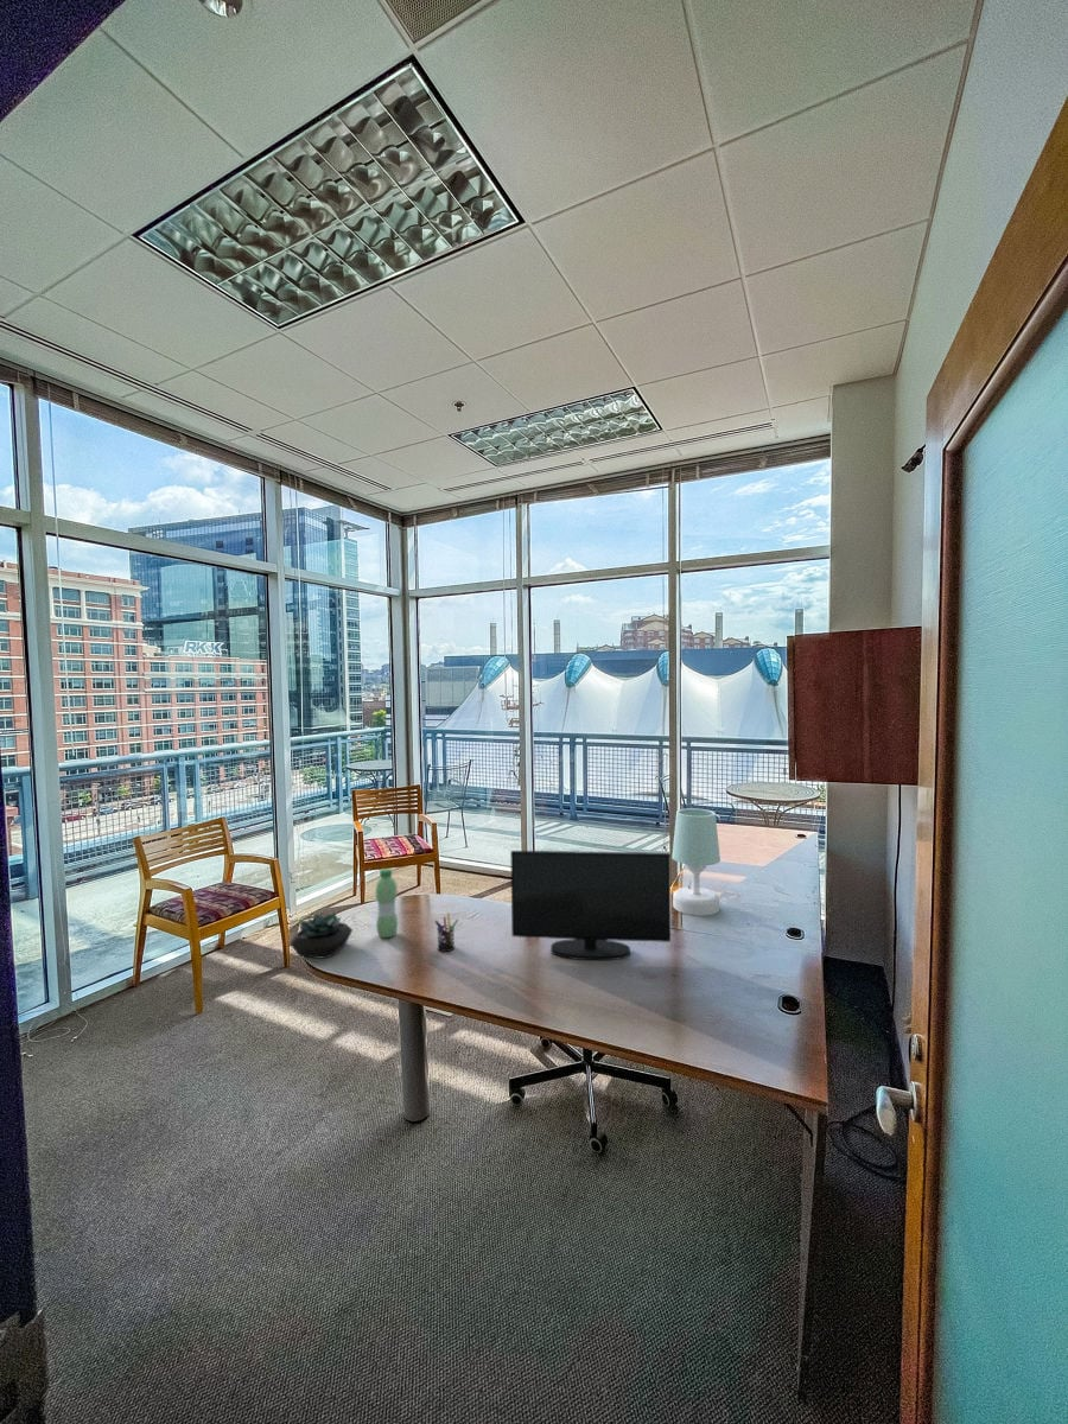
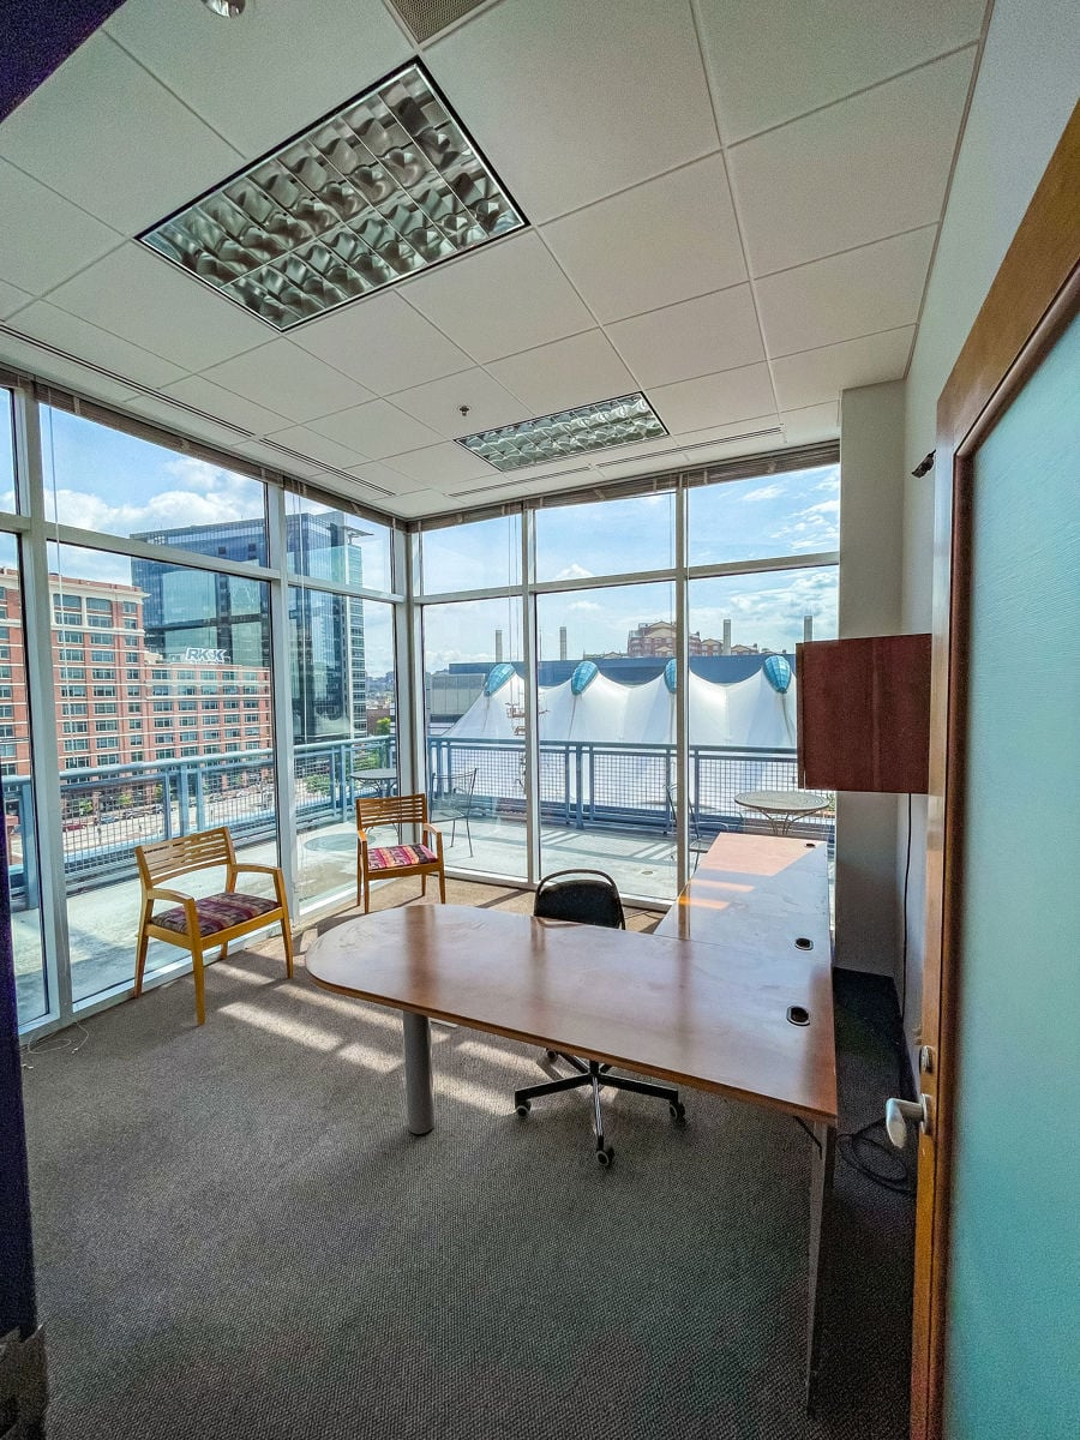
- table lamp (695, 859)
- pen holder (447, 932)
- water bottle (386, 902)
- monitor (590, 902)
- succulent plant (322, 934)
